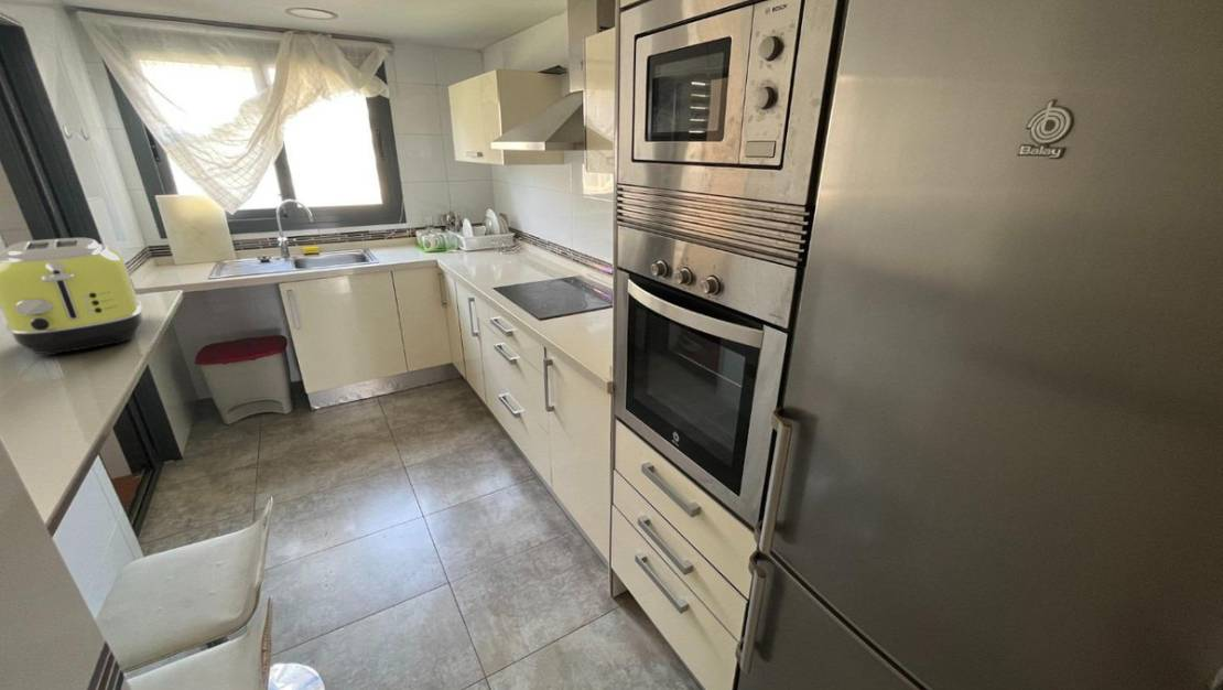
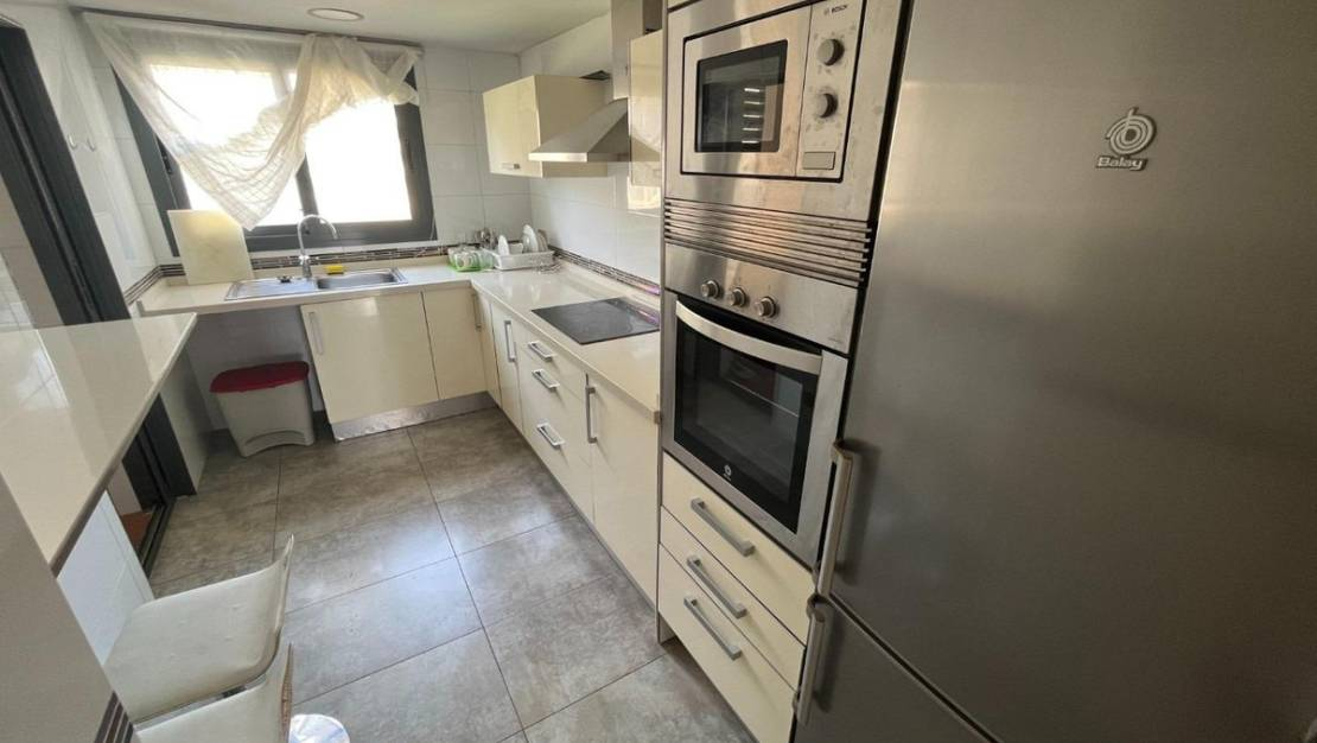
- toaster (69, 292)
